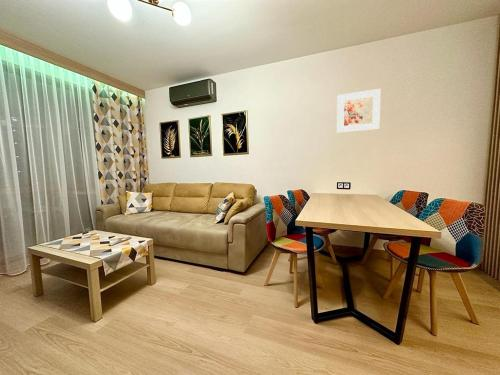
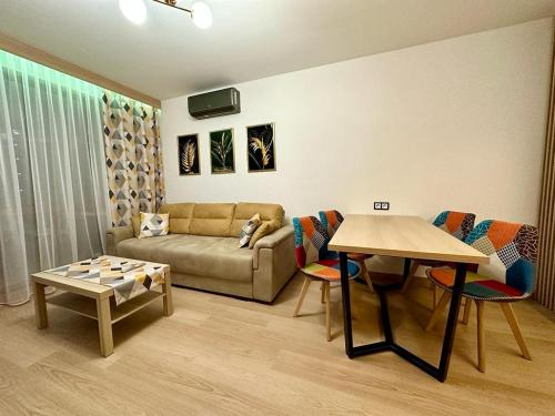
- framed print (357, 111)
